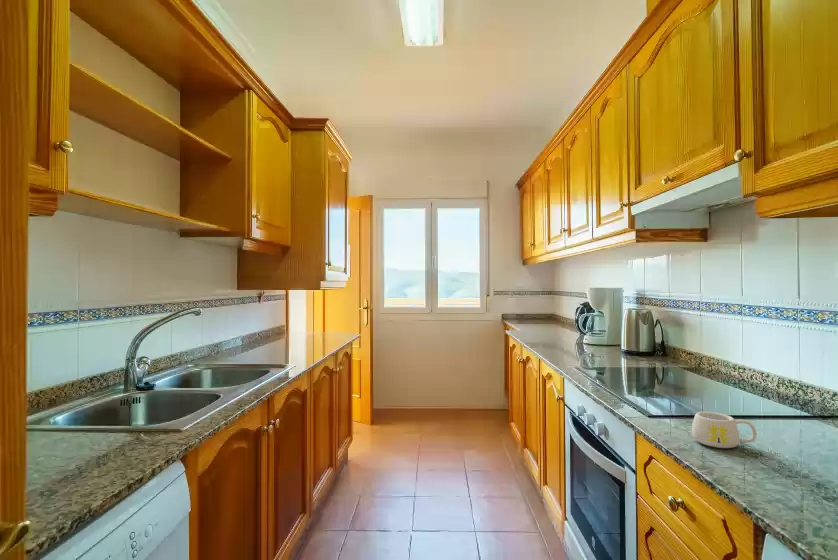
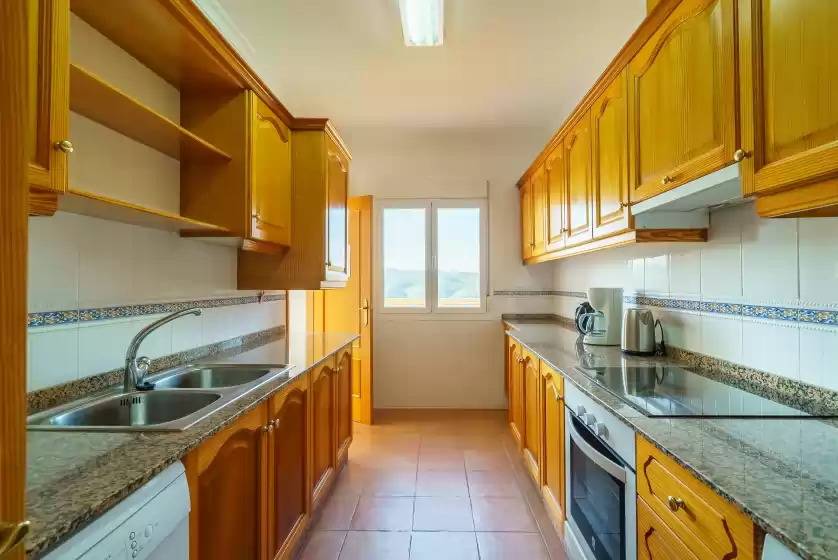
- mug (723, 430)
